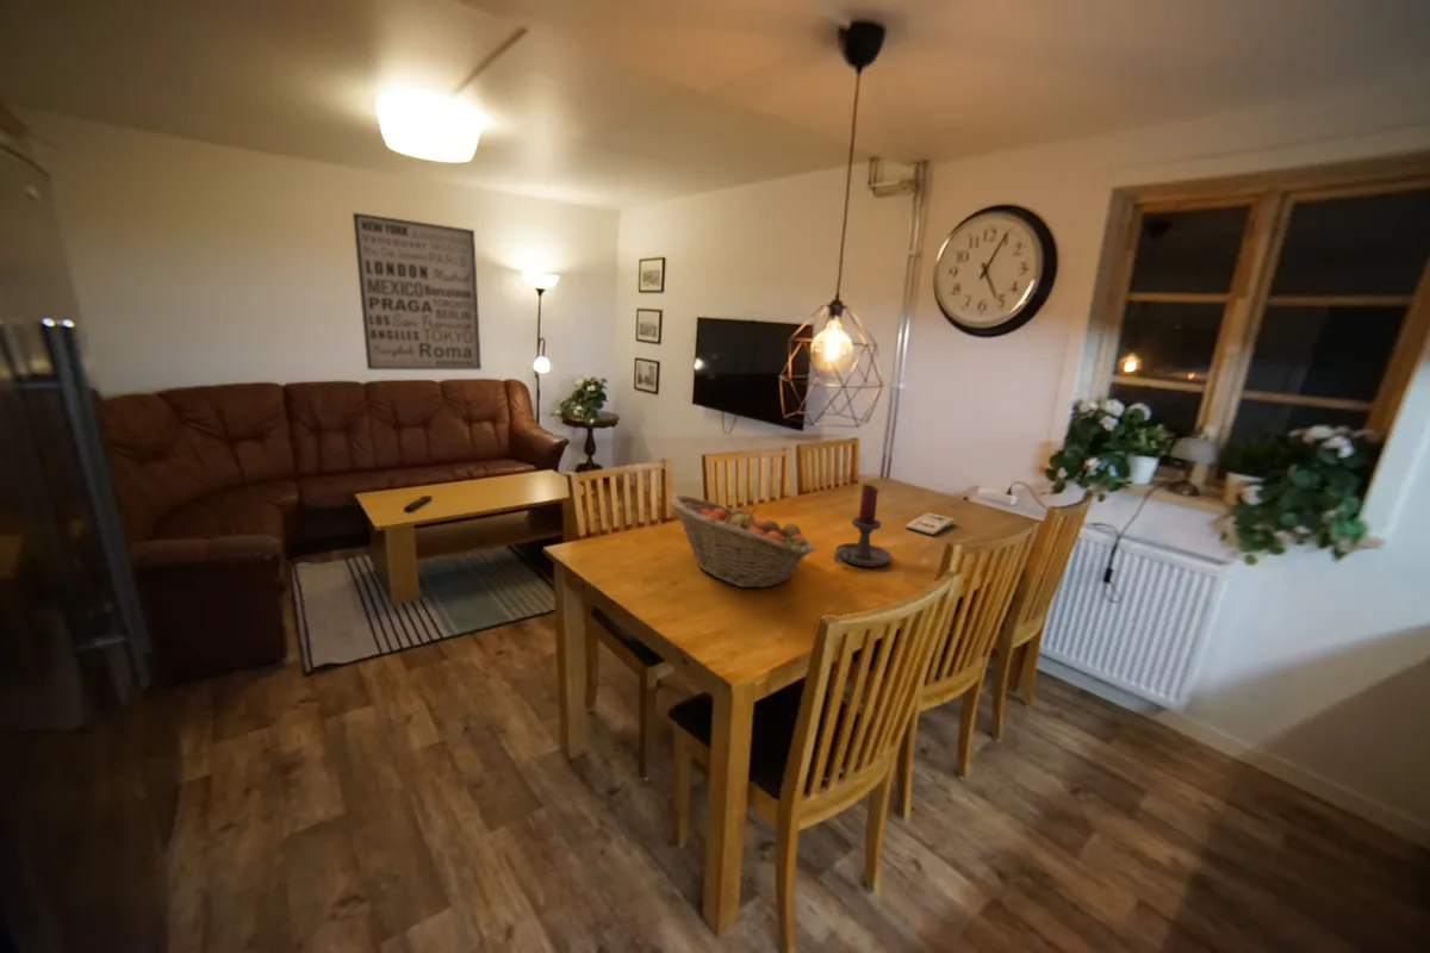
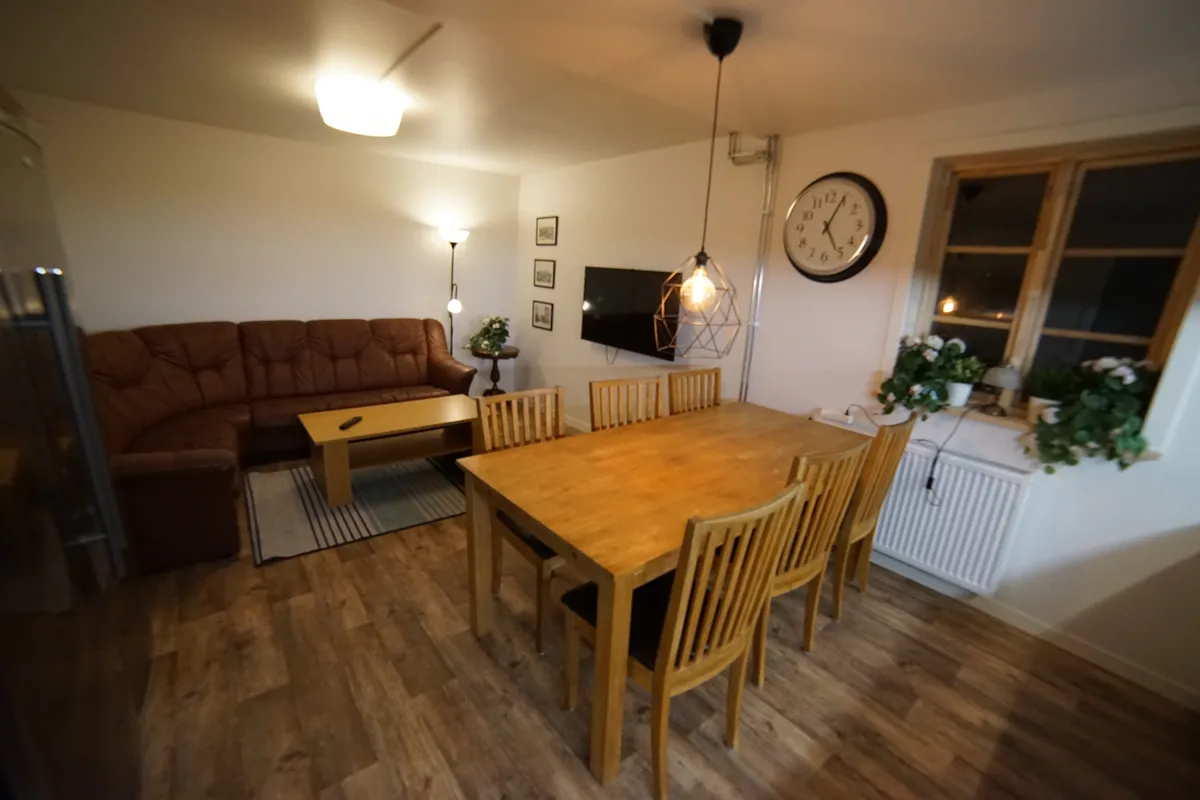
- paperback book (930, 522)
- wall art (422, 298)
- fruit basket (739, 534)
- candle holder (860, 523)
